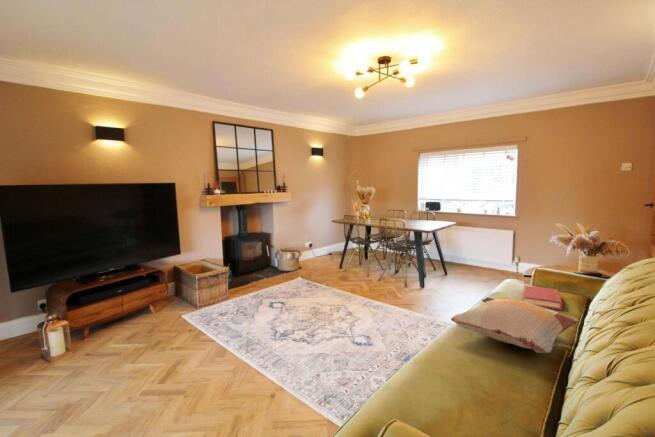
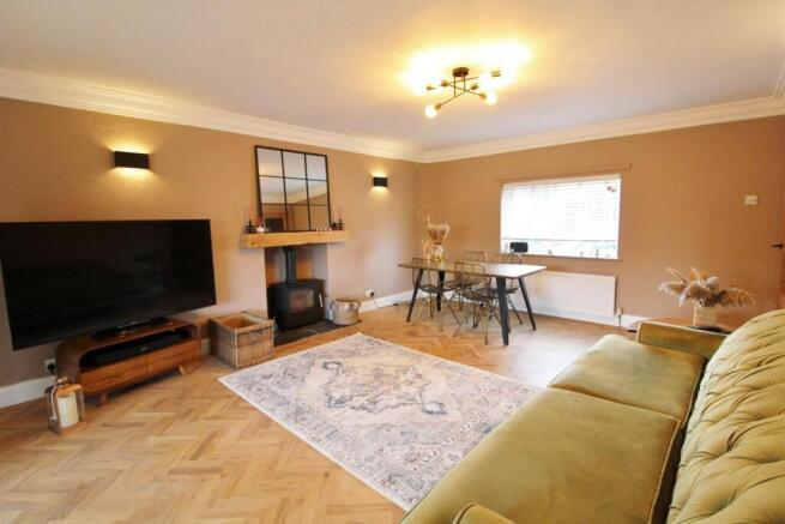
- decorative pillow (512, 319)
- hardback book (541, 296)
